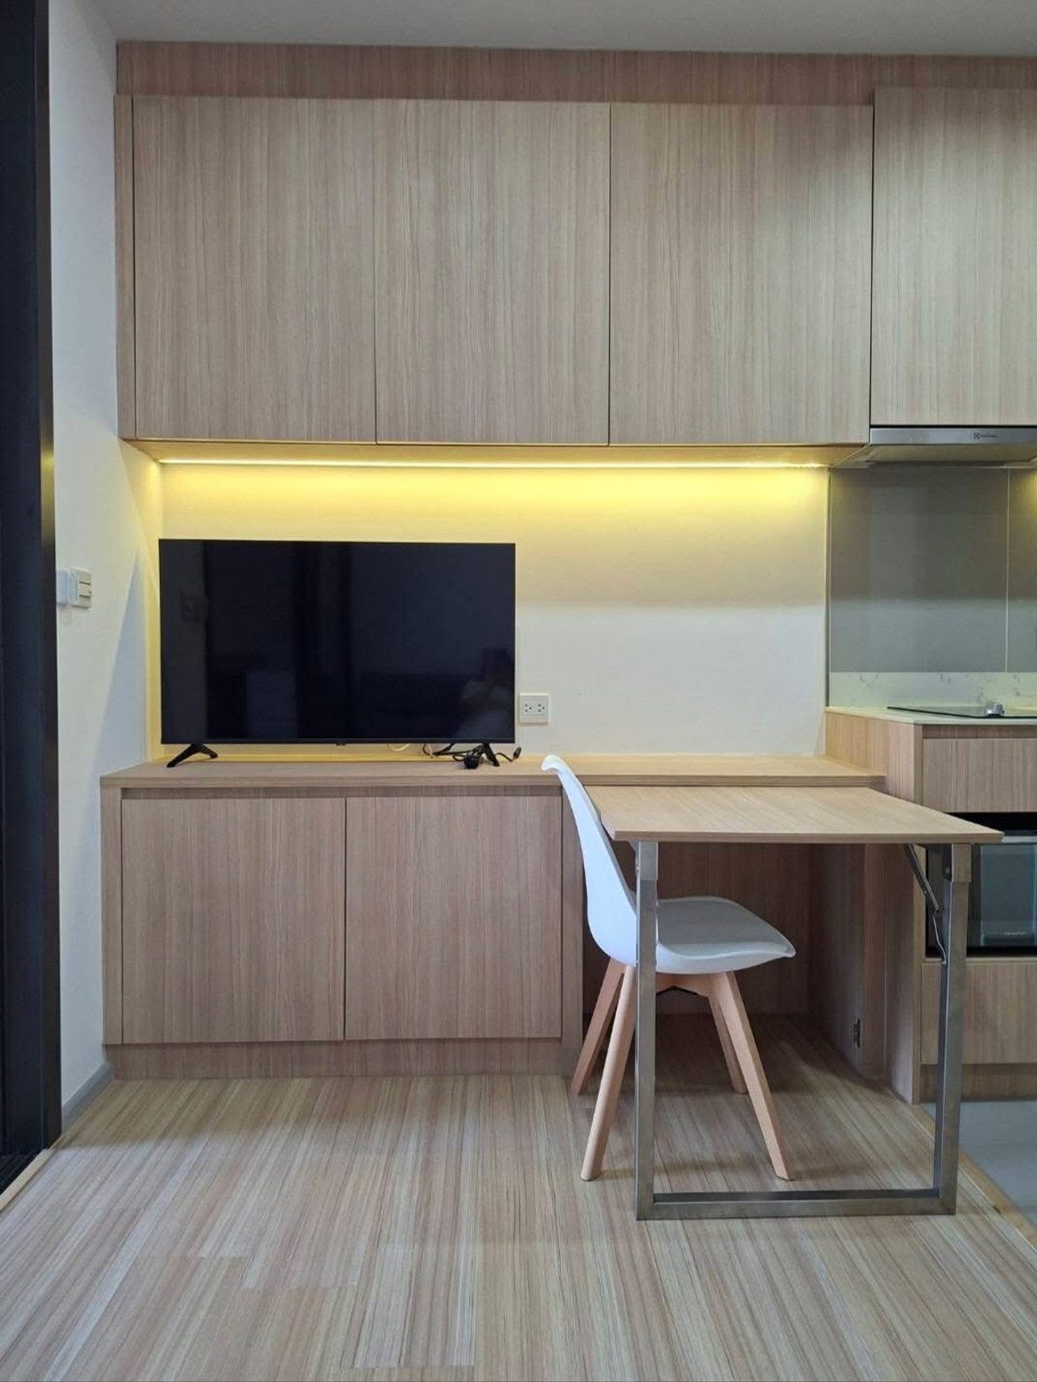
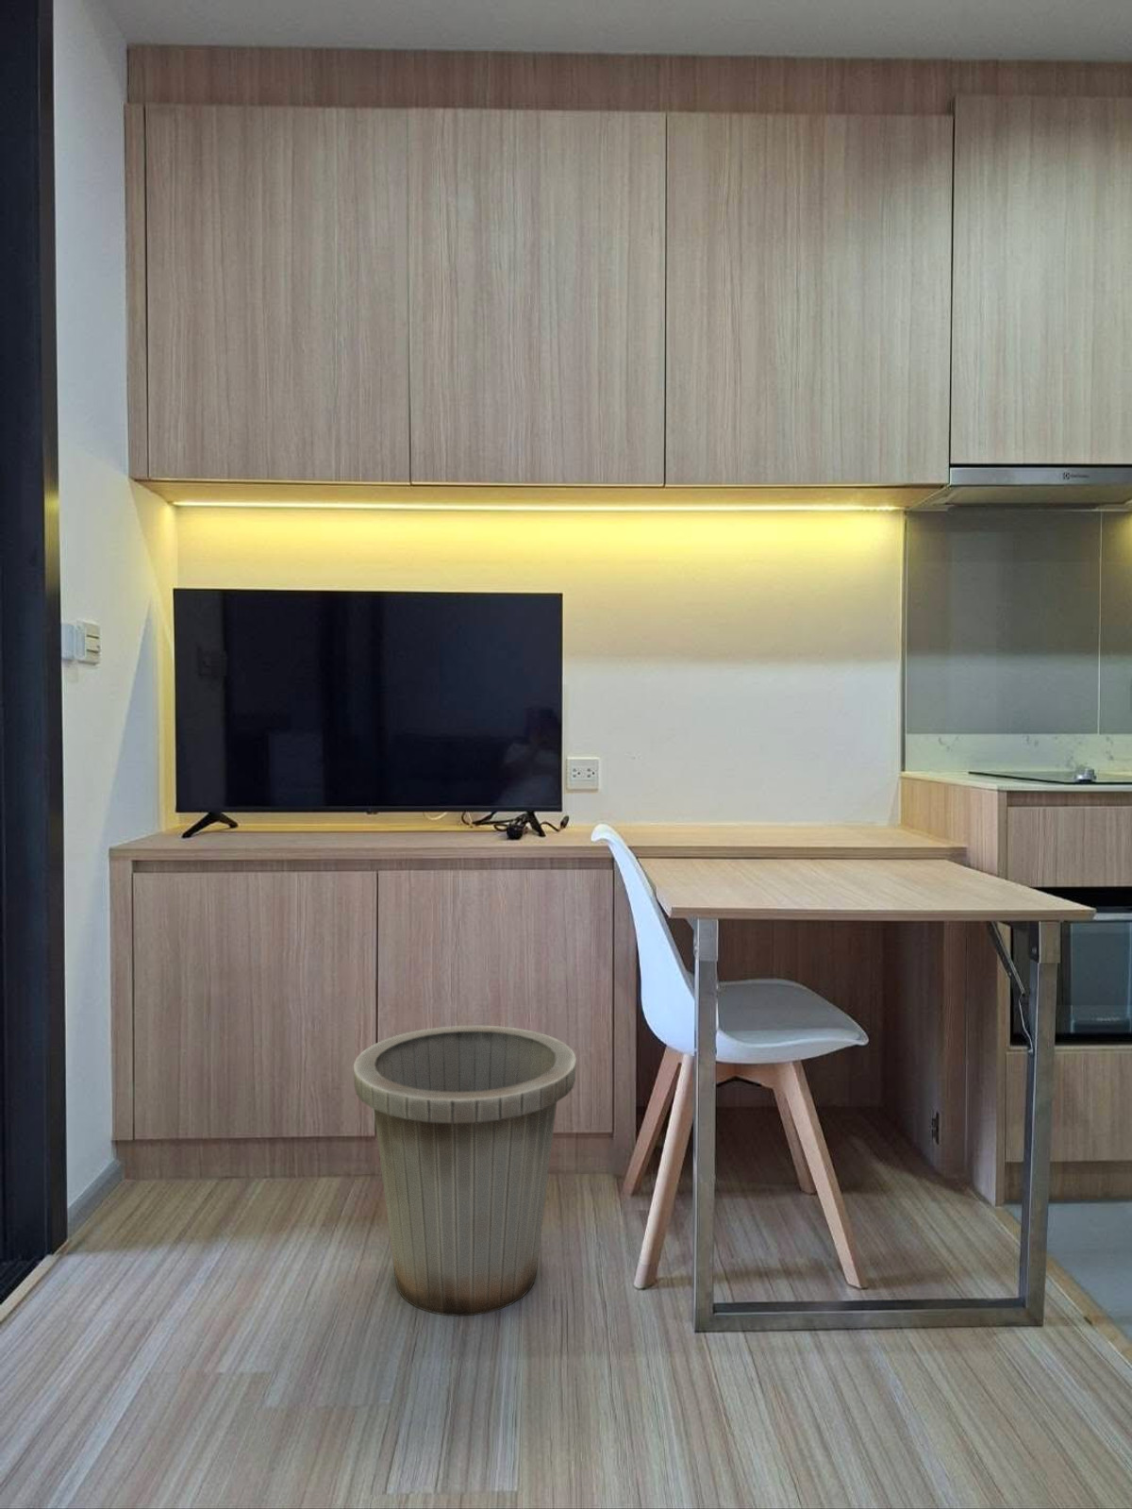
+ trash can (466, 1167)
